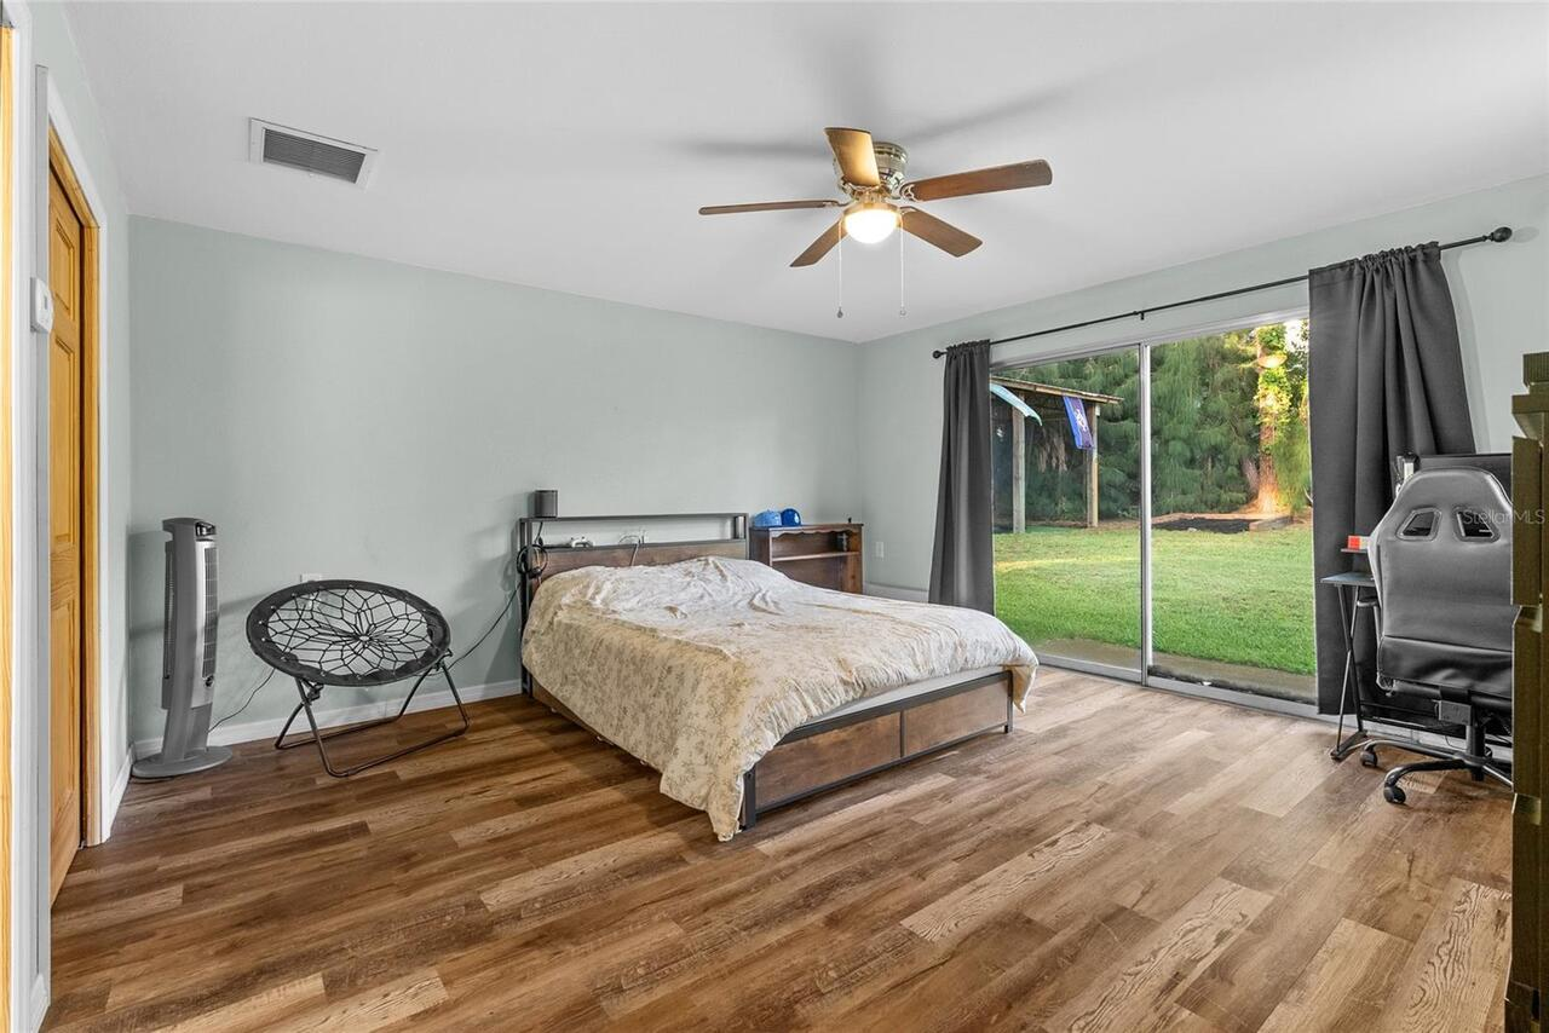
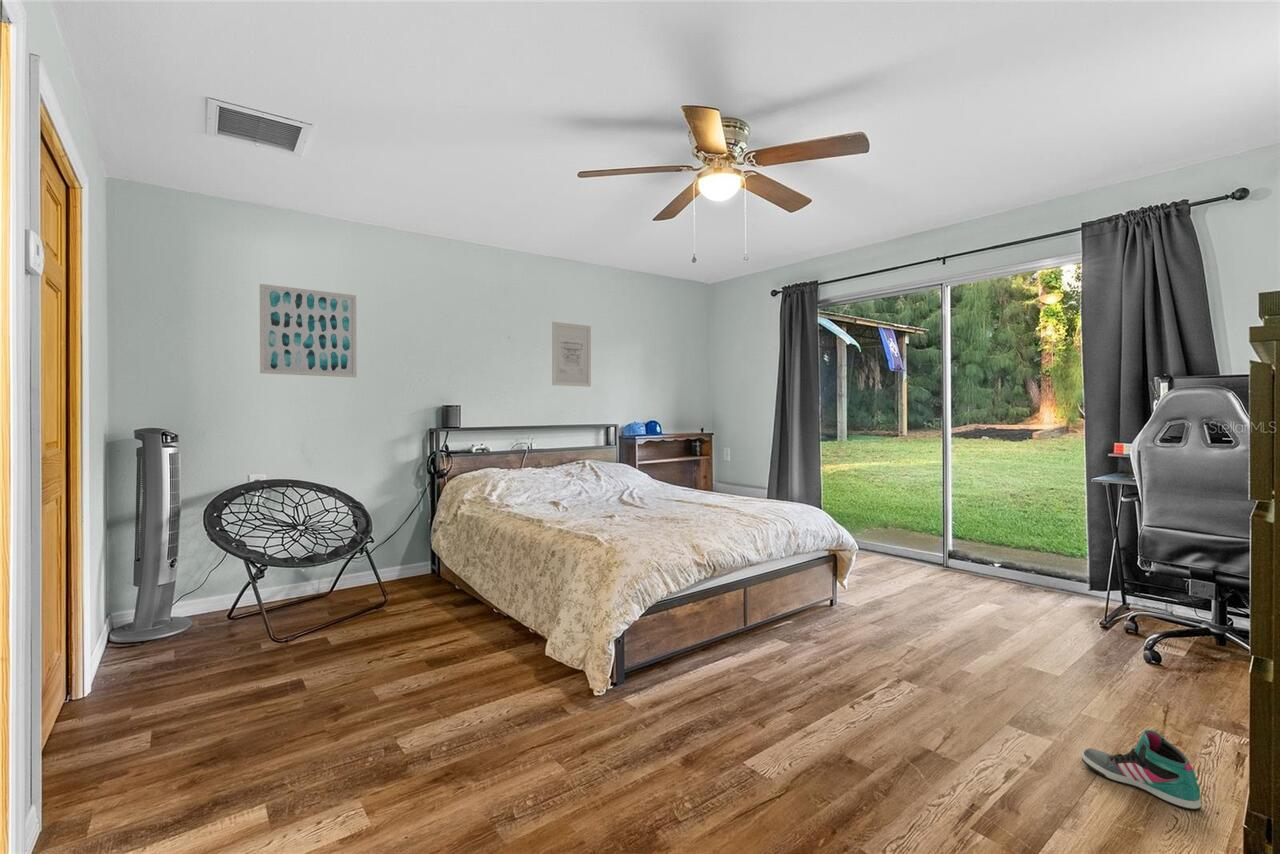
+ wall art (310, 332)
+ sneaker (1137, 756)
+ wall art (571, 355)
